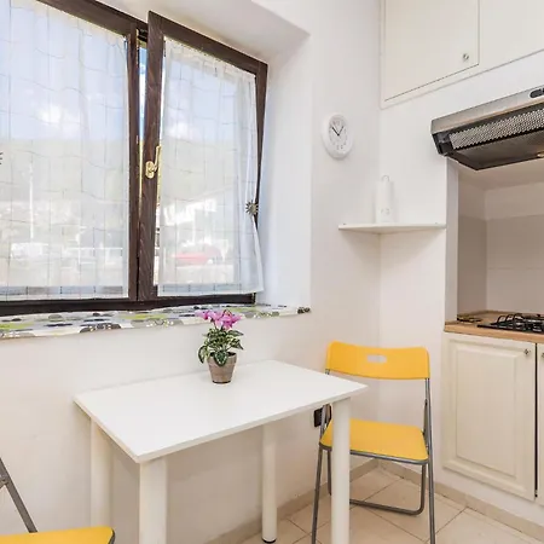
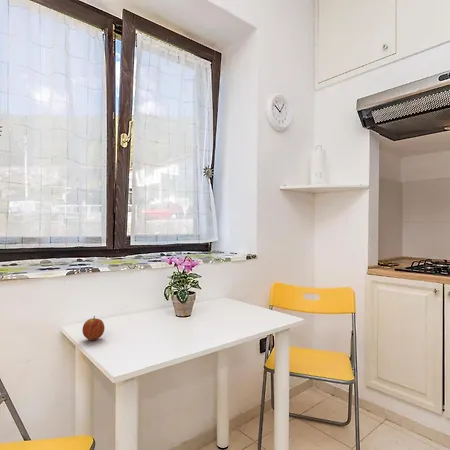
+ fruit (93, 327)
